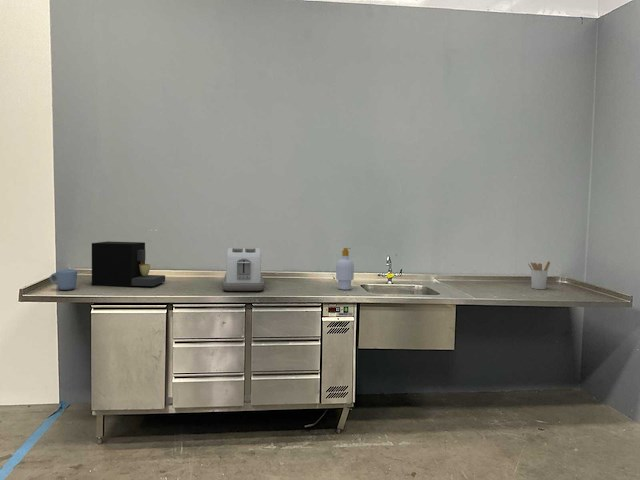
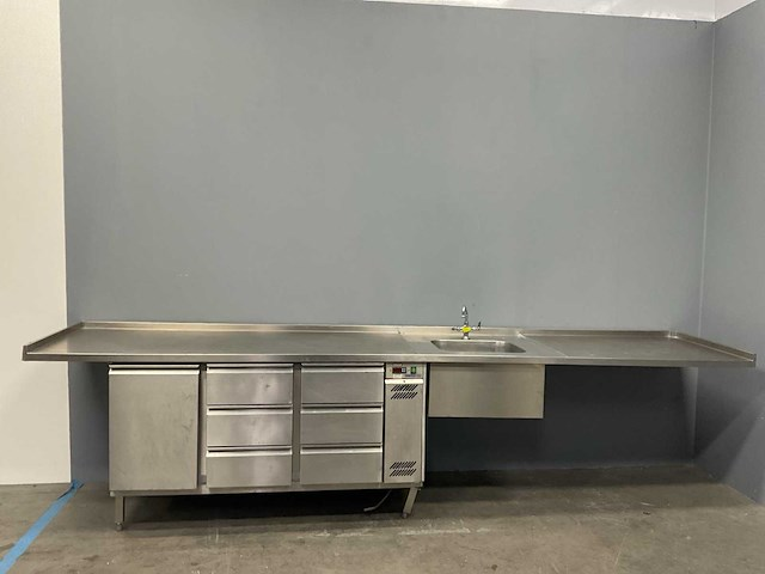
- toaster (243, 267)
- mug (63, 279)
- soap bottle (345, 268)
- coffee maker (129, 263)
- utensil holder (538, 274)
